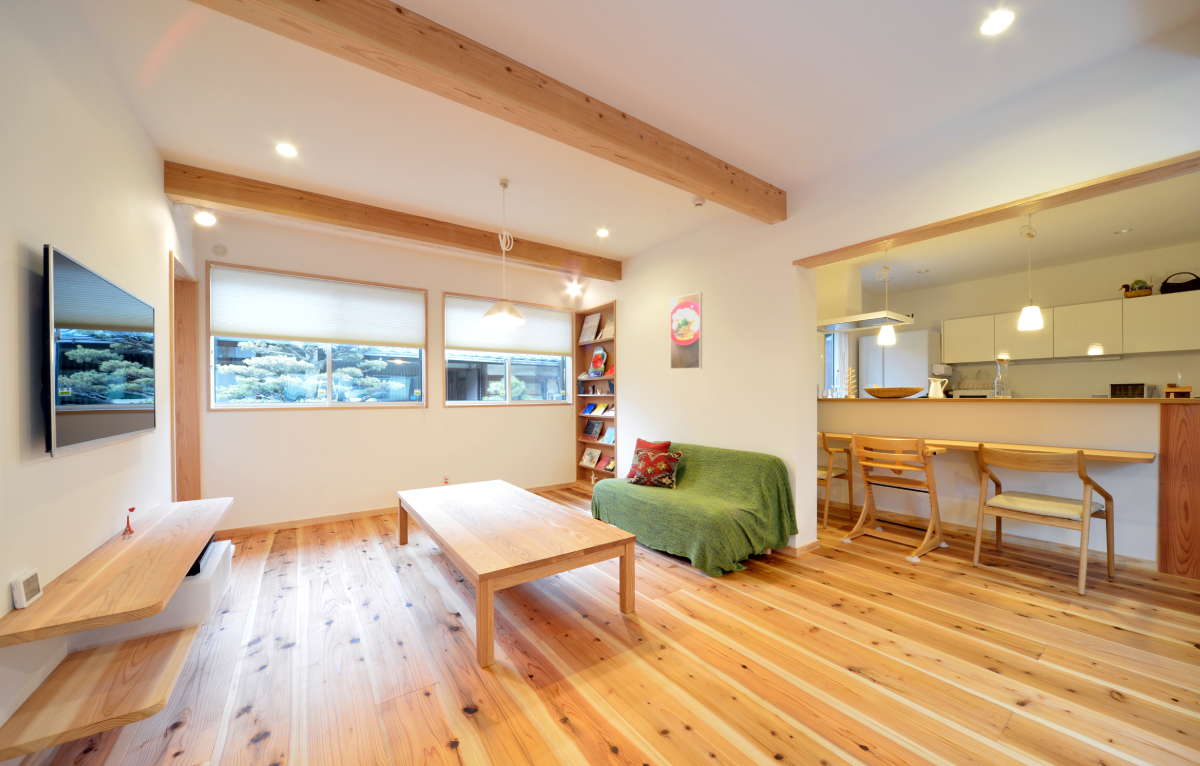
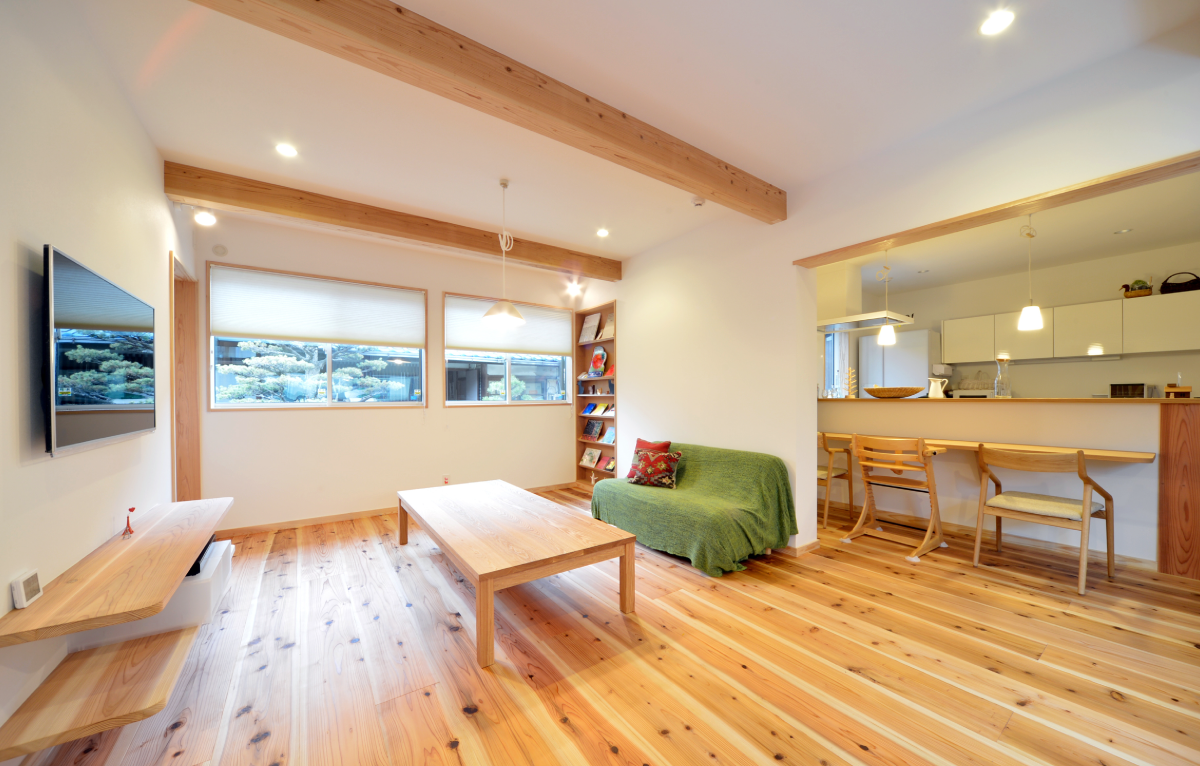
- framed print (685, 332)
